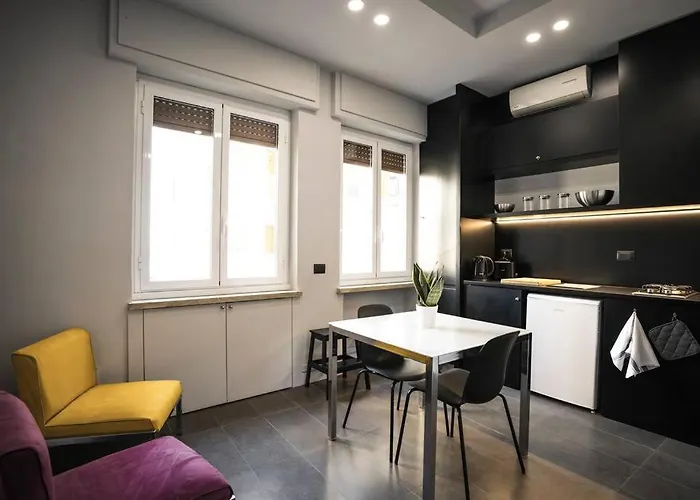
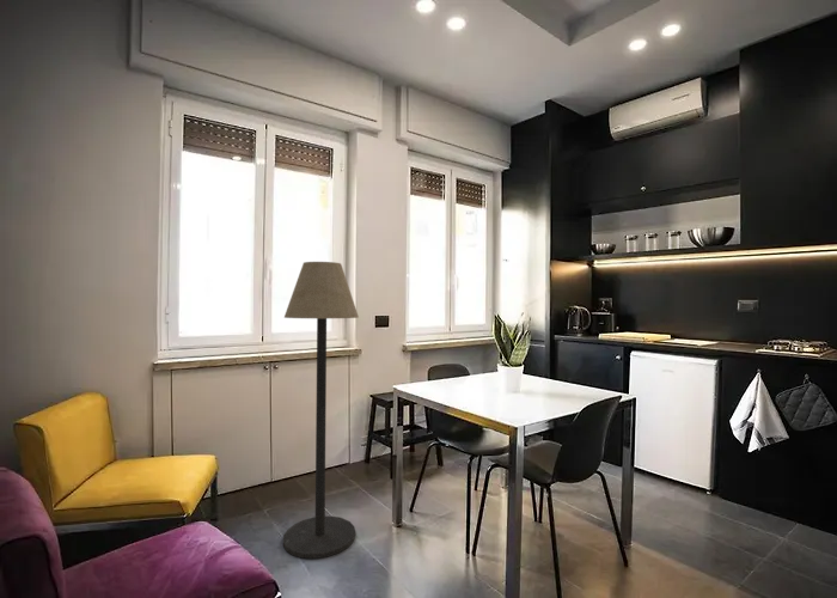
+ floor lamp (320, 399)
